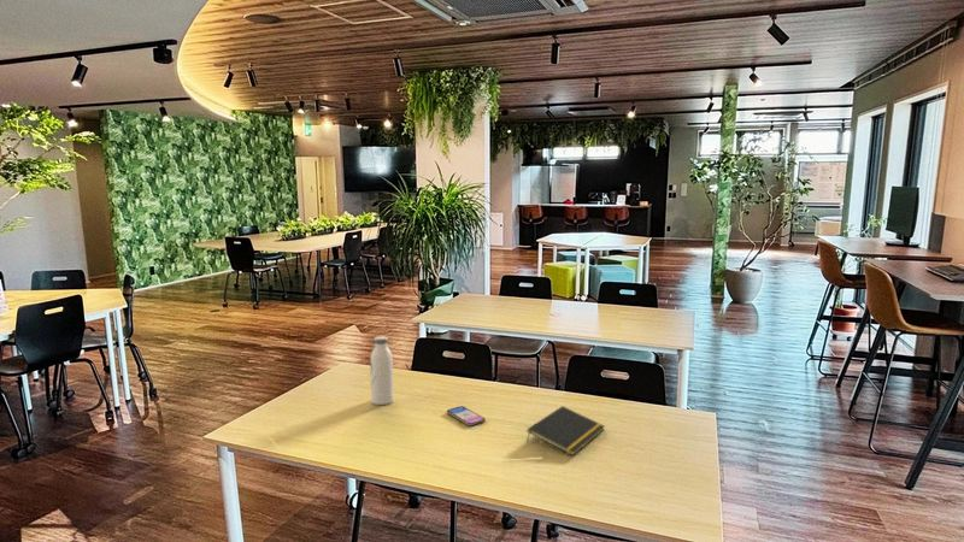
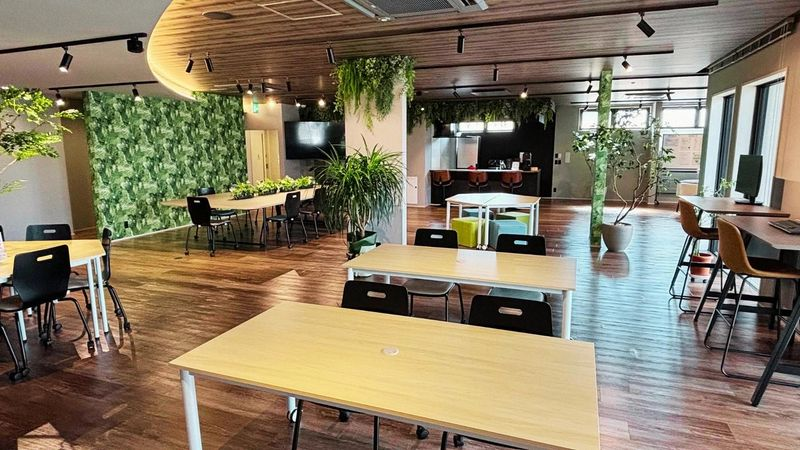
- notepad (566, 429)
- water bottle (381, 369)
- smartphone (465, 416)
